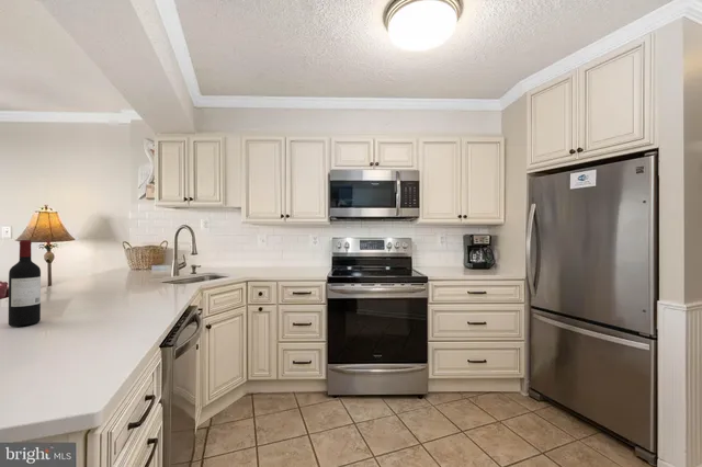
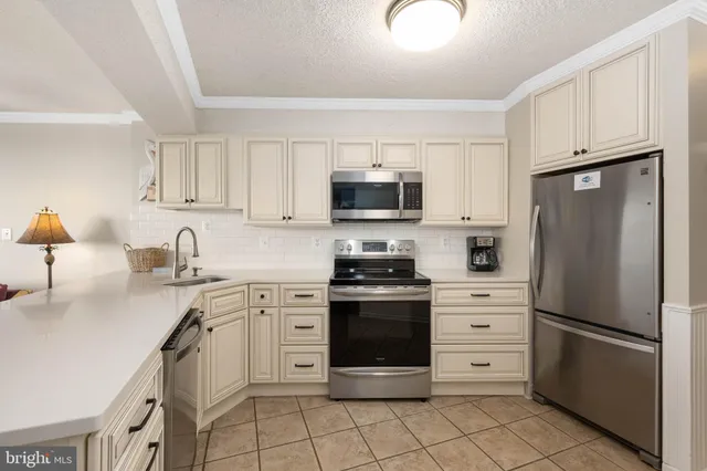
- wine bottle (24, 282)
